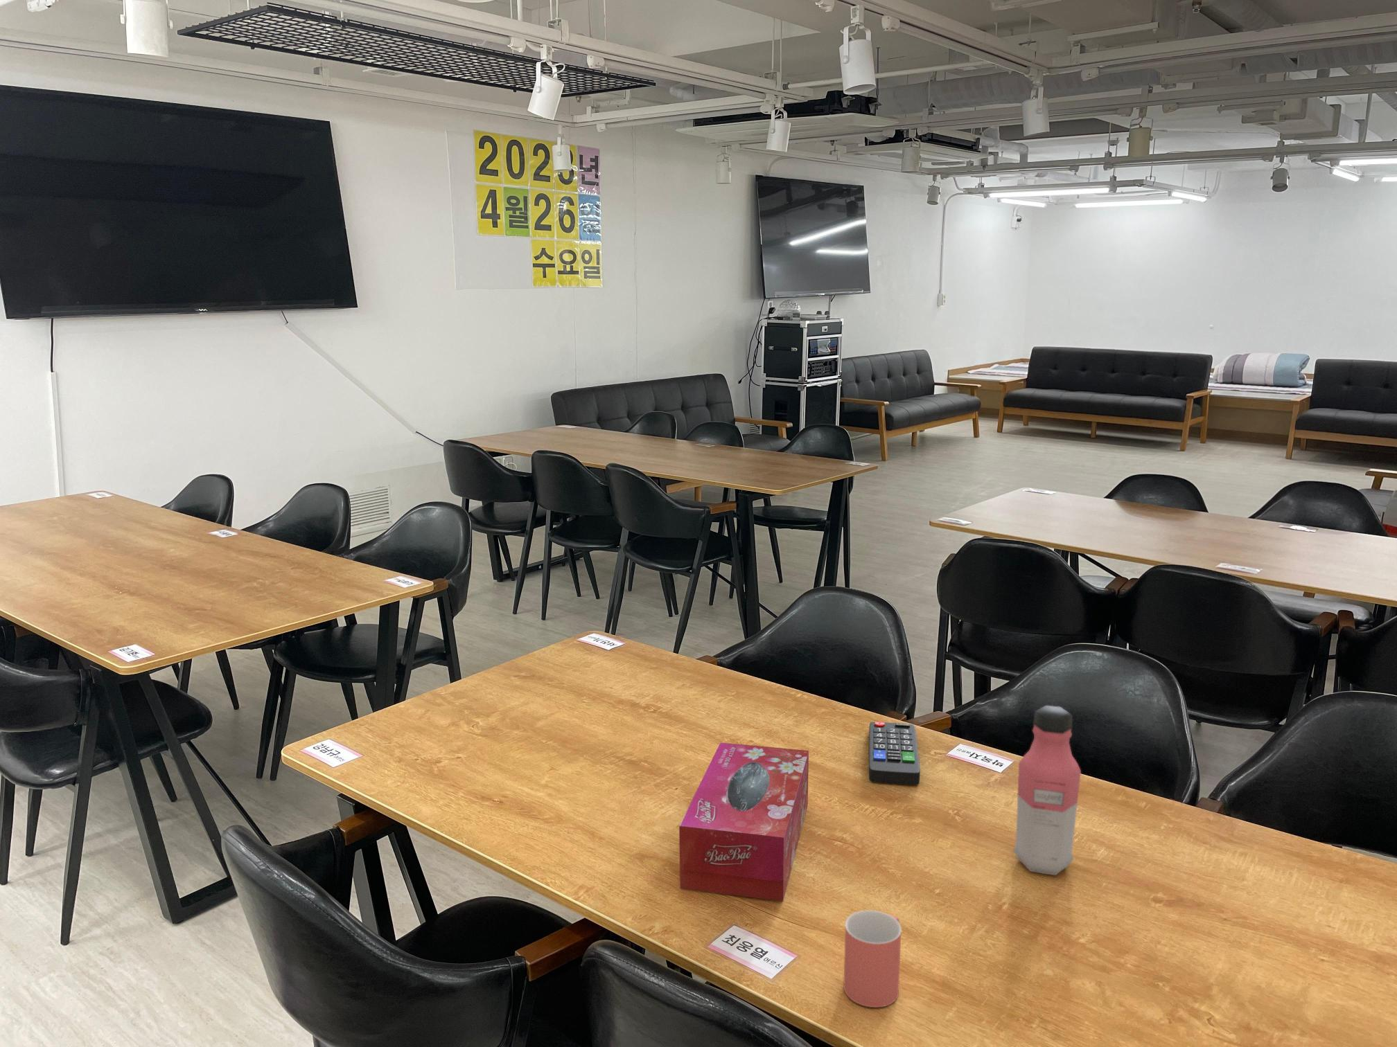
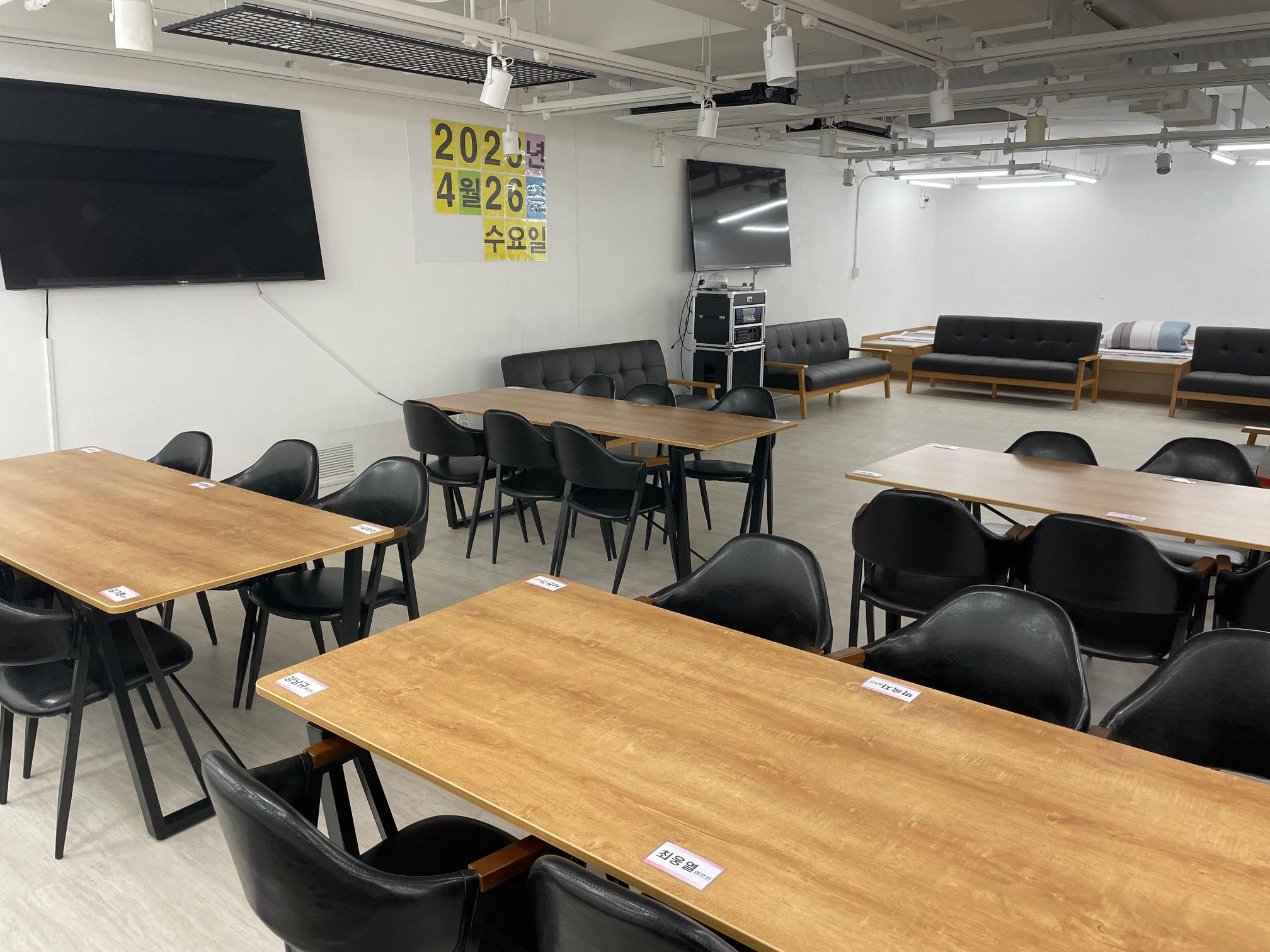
- cup (878, 951)
- remote control (892, 751)
- tissue box (748, 814)
- water bottle (1047, 789)
